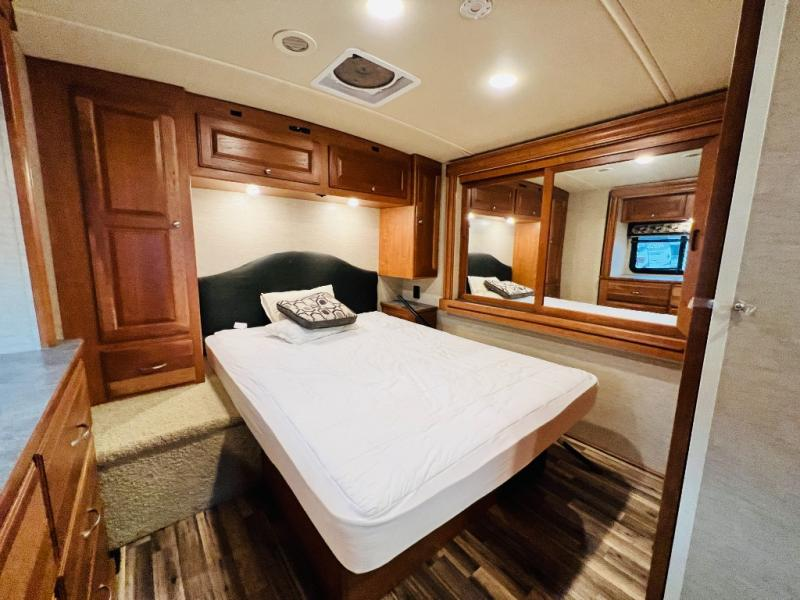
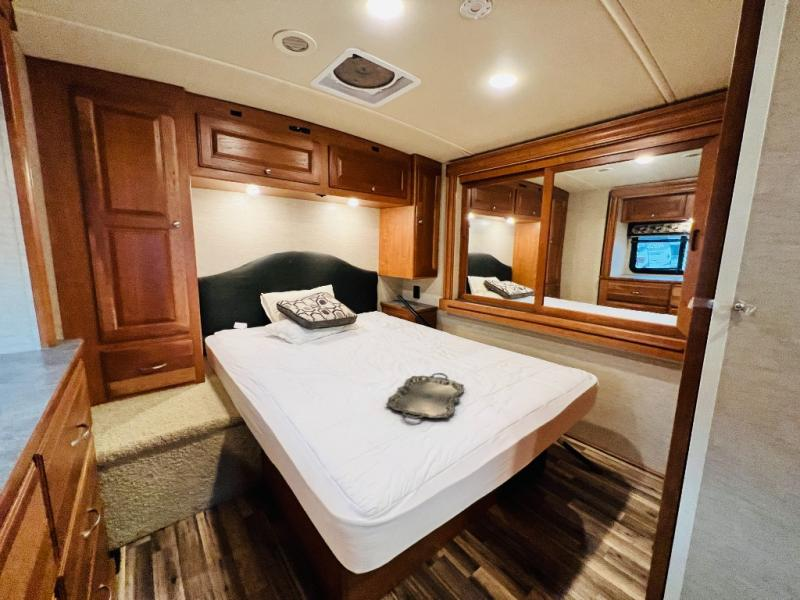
+ serving tray (427, 394)
